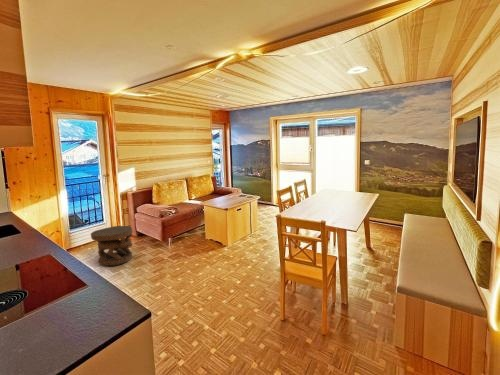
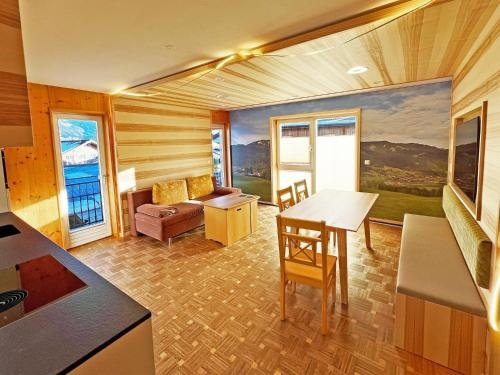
- carved stool (114, 244)
